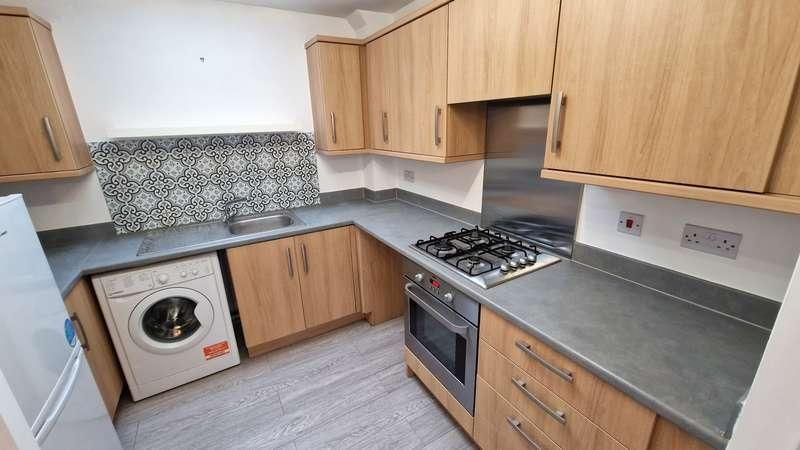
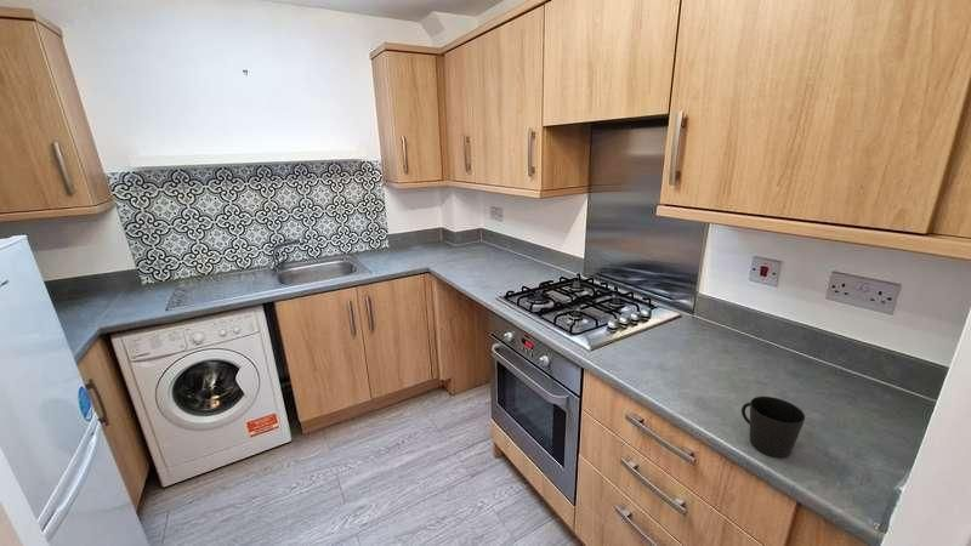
+ cup (767, 423)
